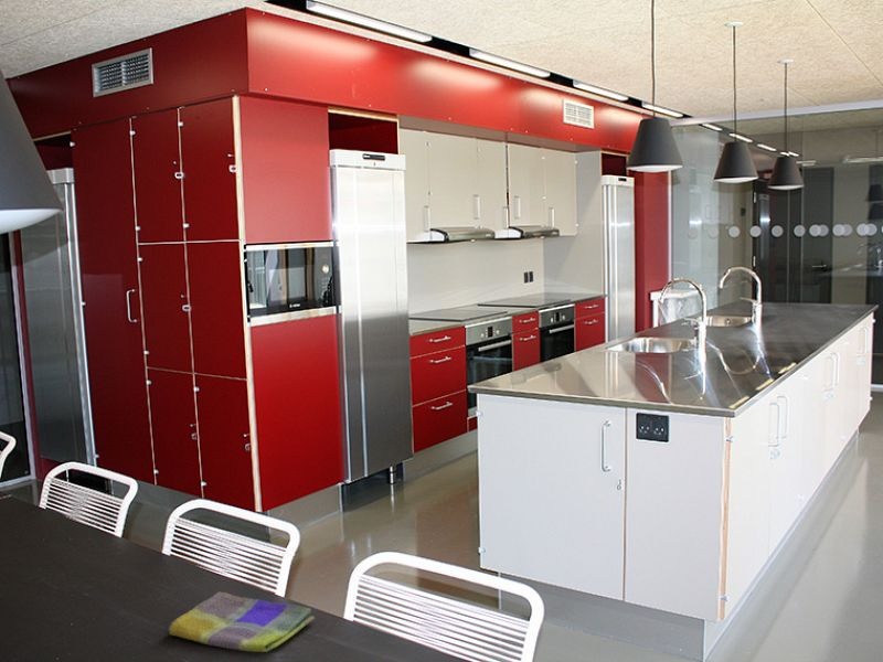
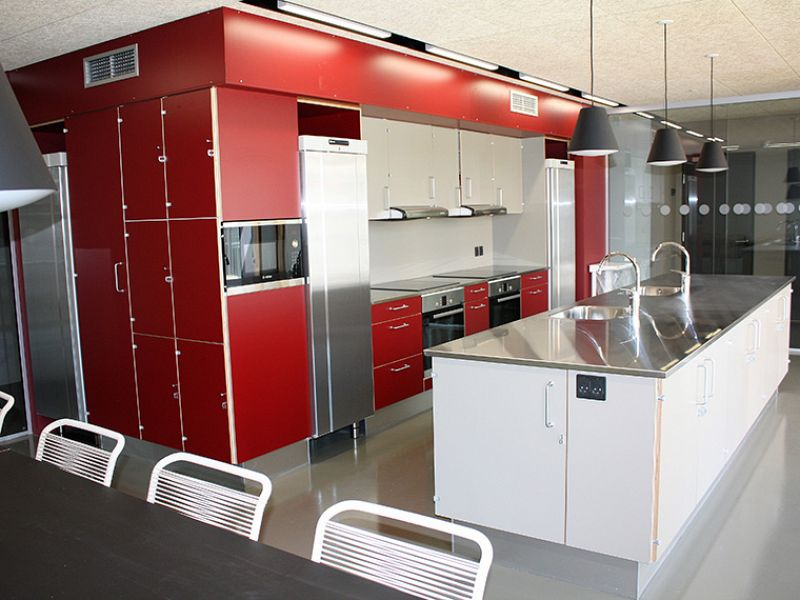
- dish towel (241, 620)
